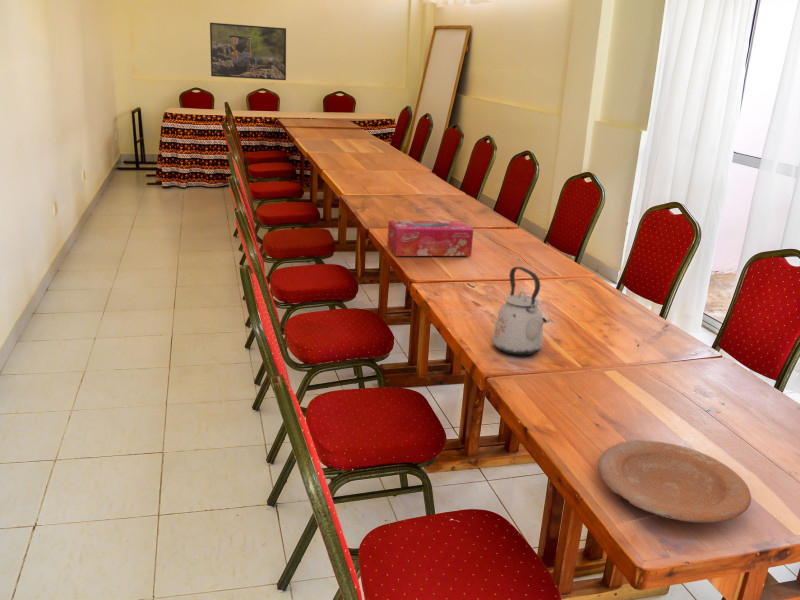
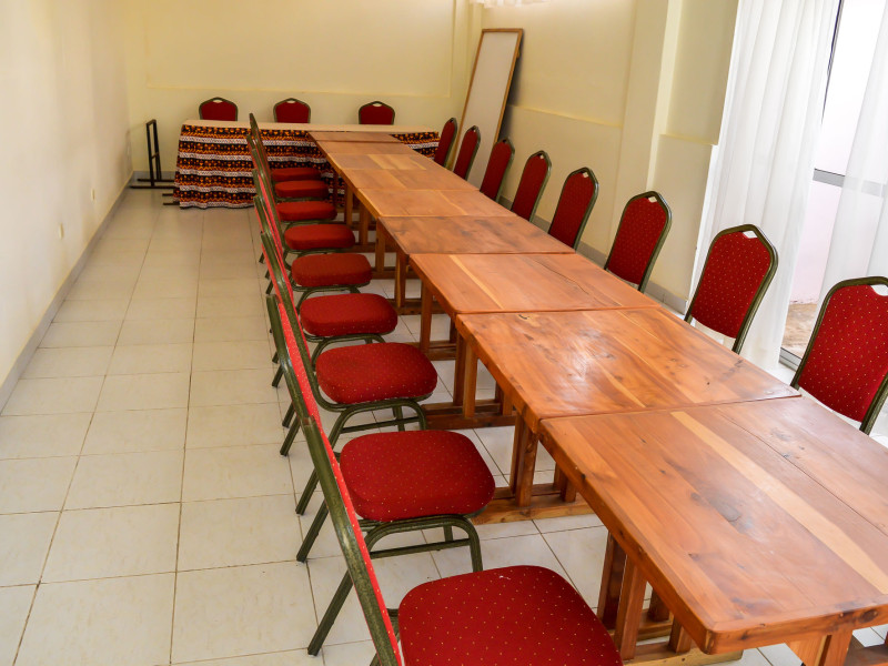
- plate (670, 485)
- tissue box (429, 238)
- kettle (526, 313)
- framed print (248, 52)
